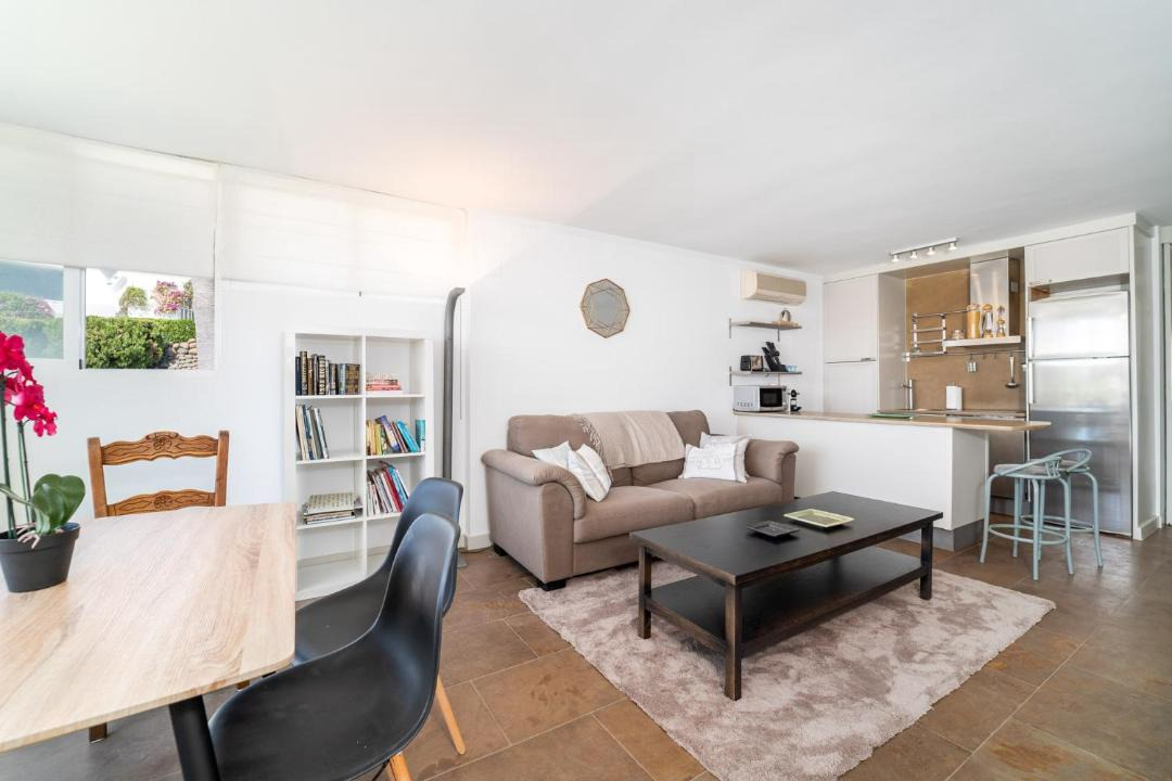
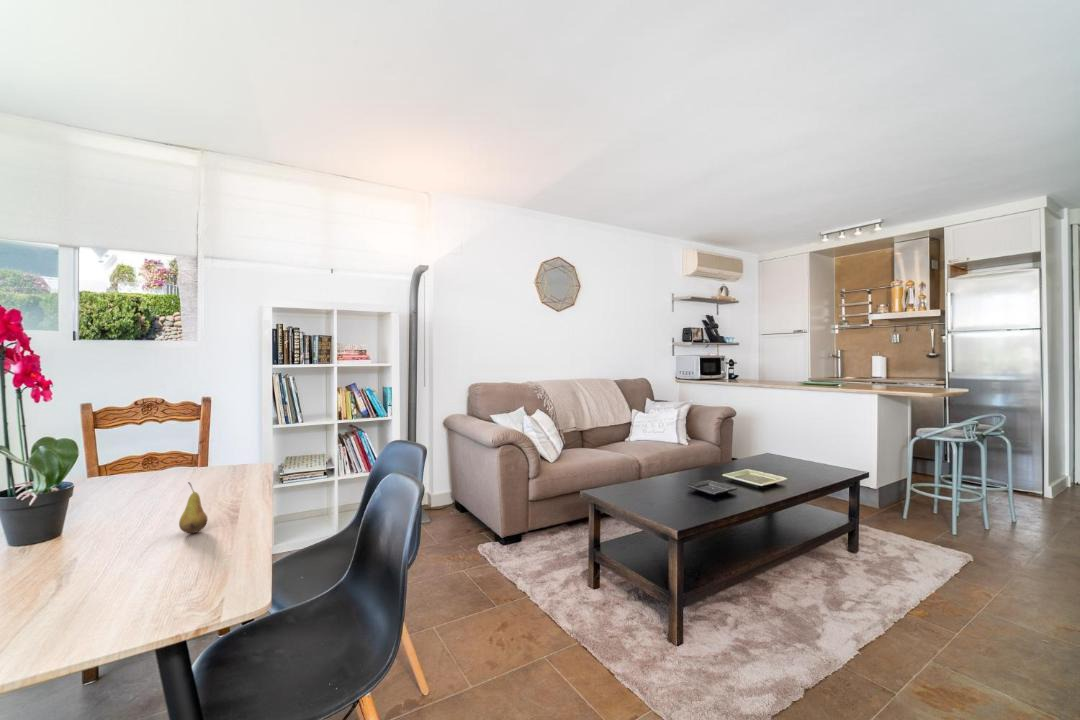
+ fruit (193, 507)
